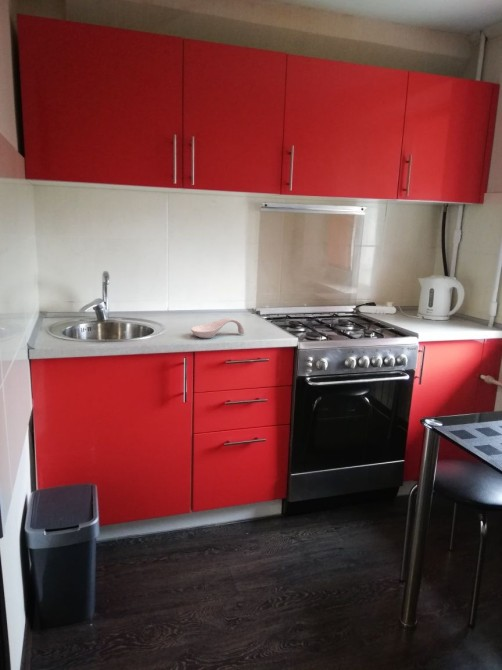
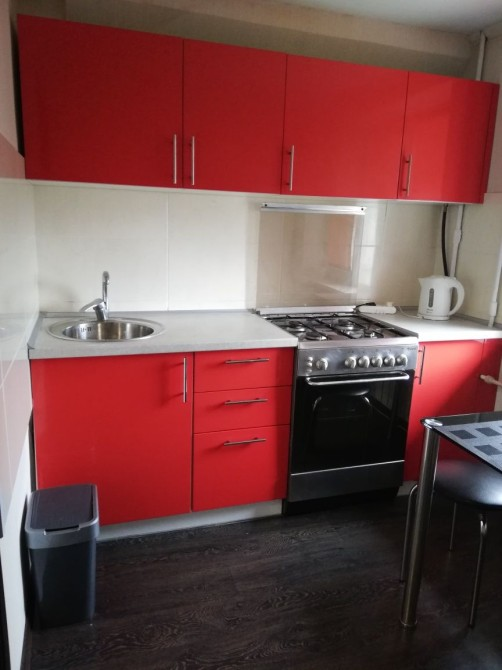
- spoon rest (217, 327)
